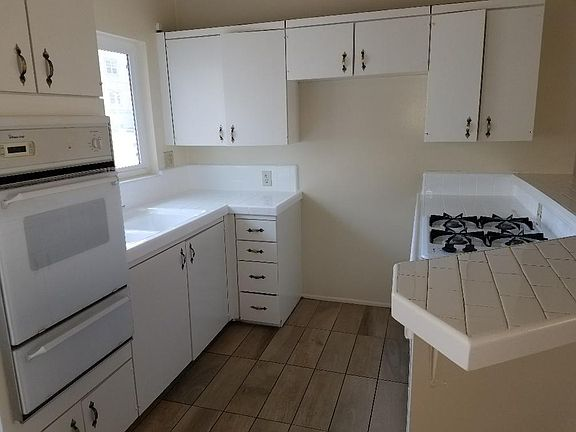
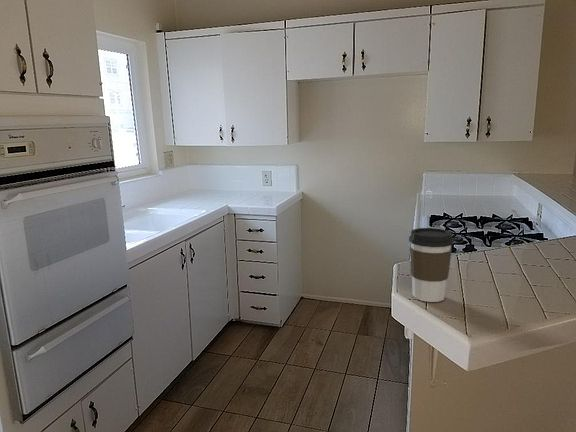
+ coffee cup (429, 264)
